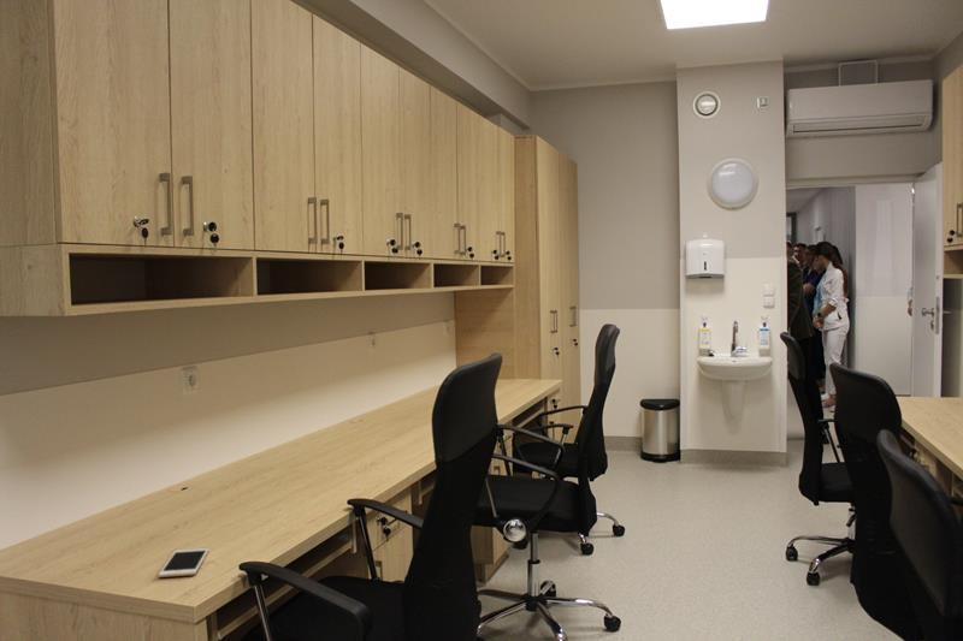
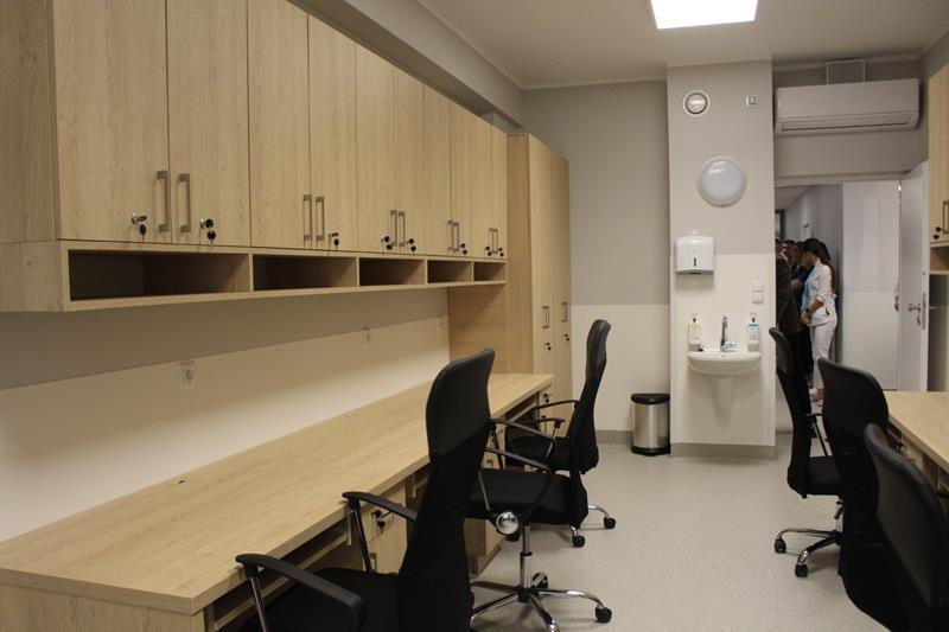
- cell phone (184, 562)
